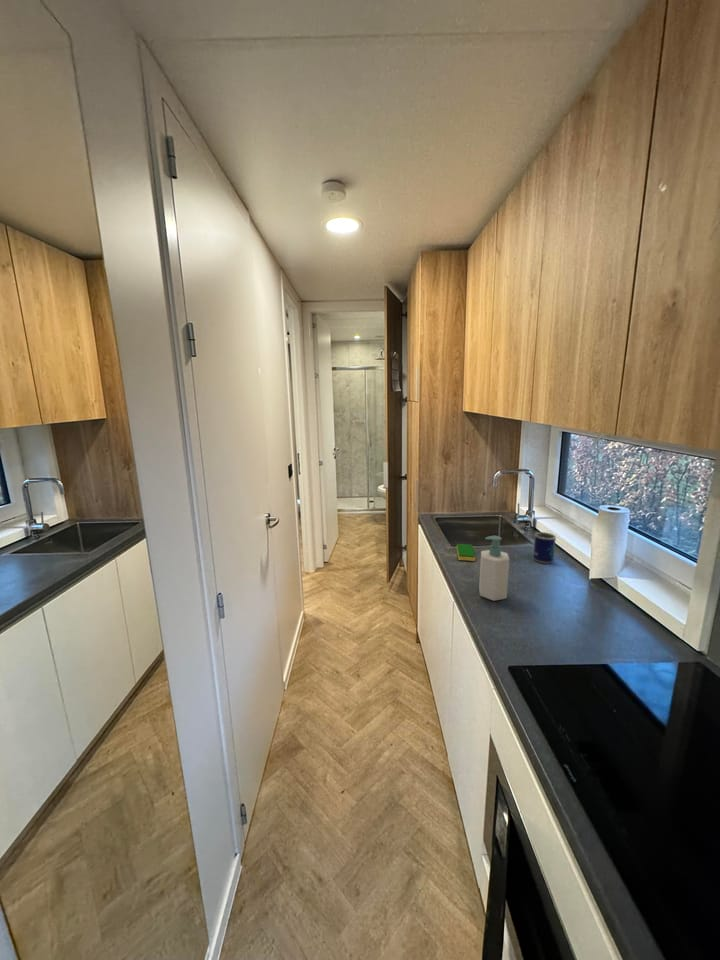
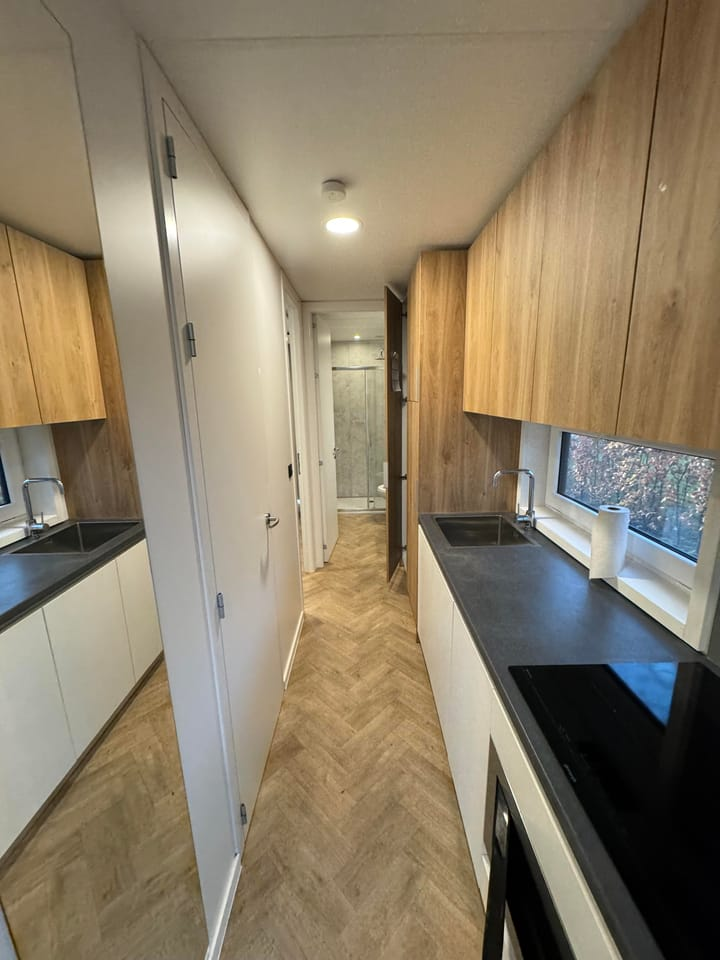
- mug (543, 545)
- dish sponge (465, 552)
- soap bottle (494, 566)
